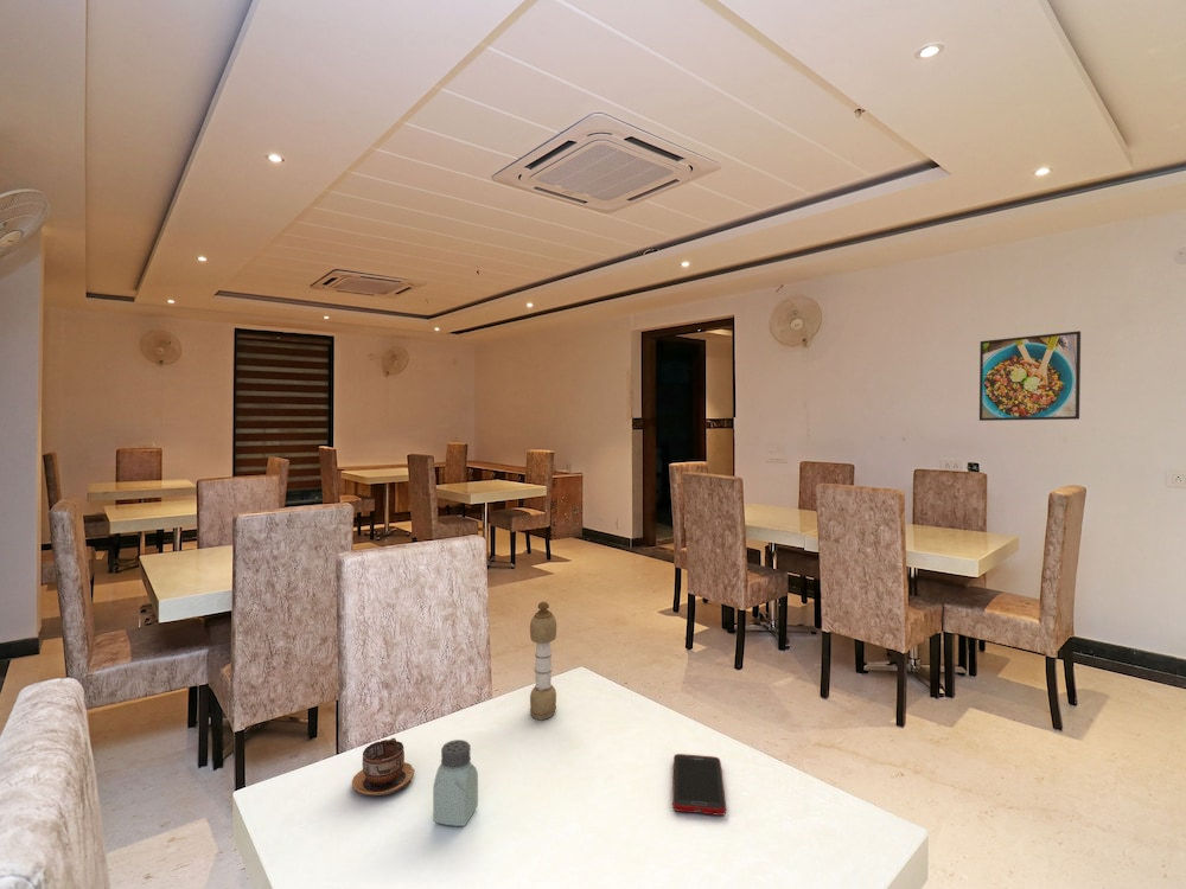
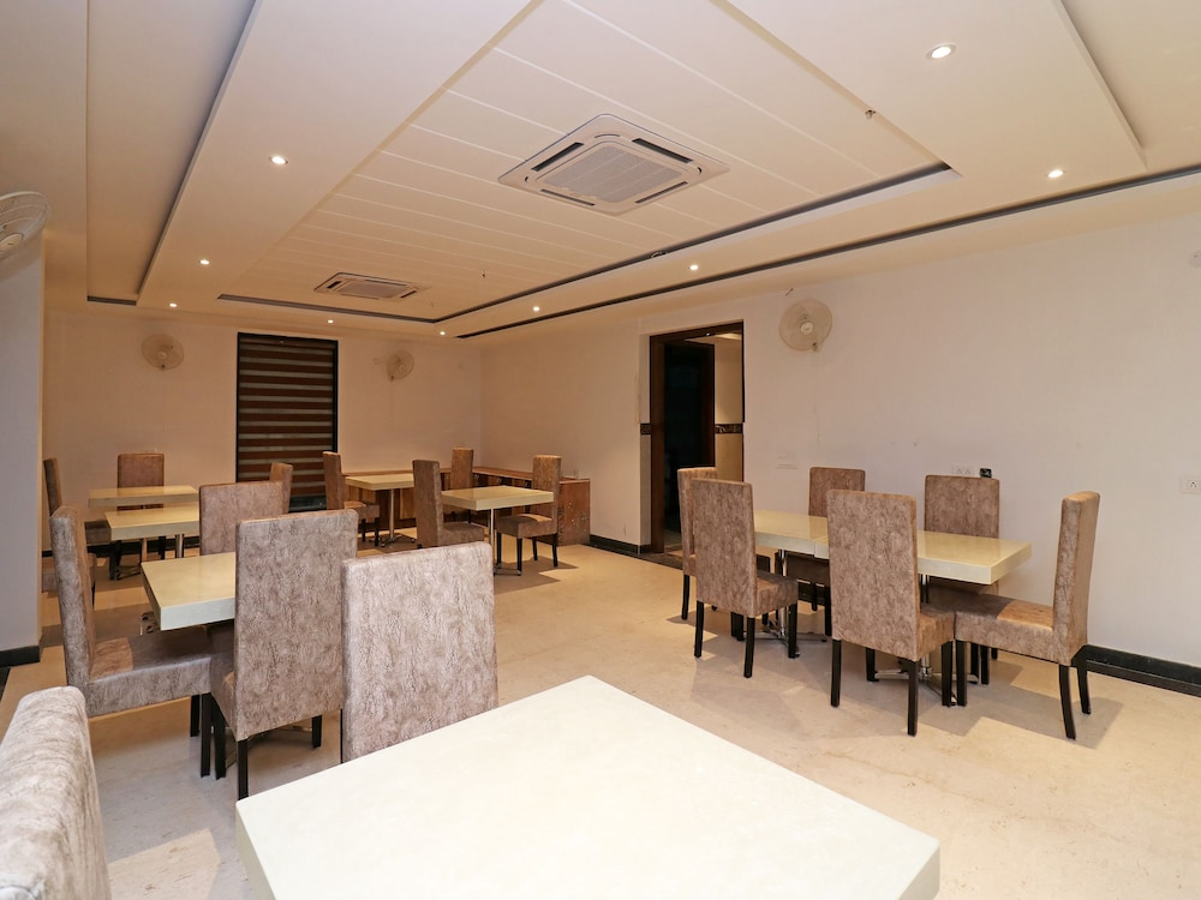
- saltshaker (455, 780)
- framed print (1027, 378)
- cup (384, 763)
- cell phone (697, 782)
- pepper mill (543, 655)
